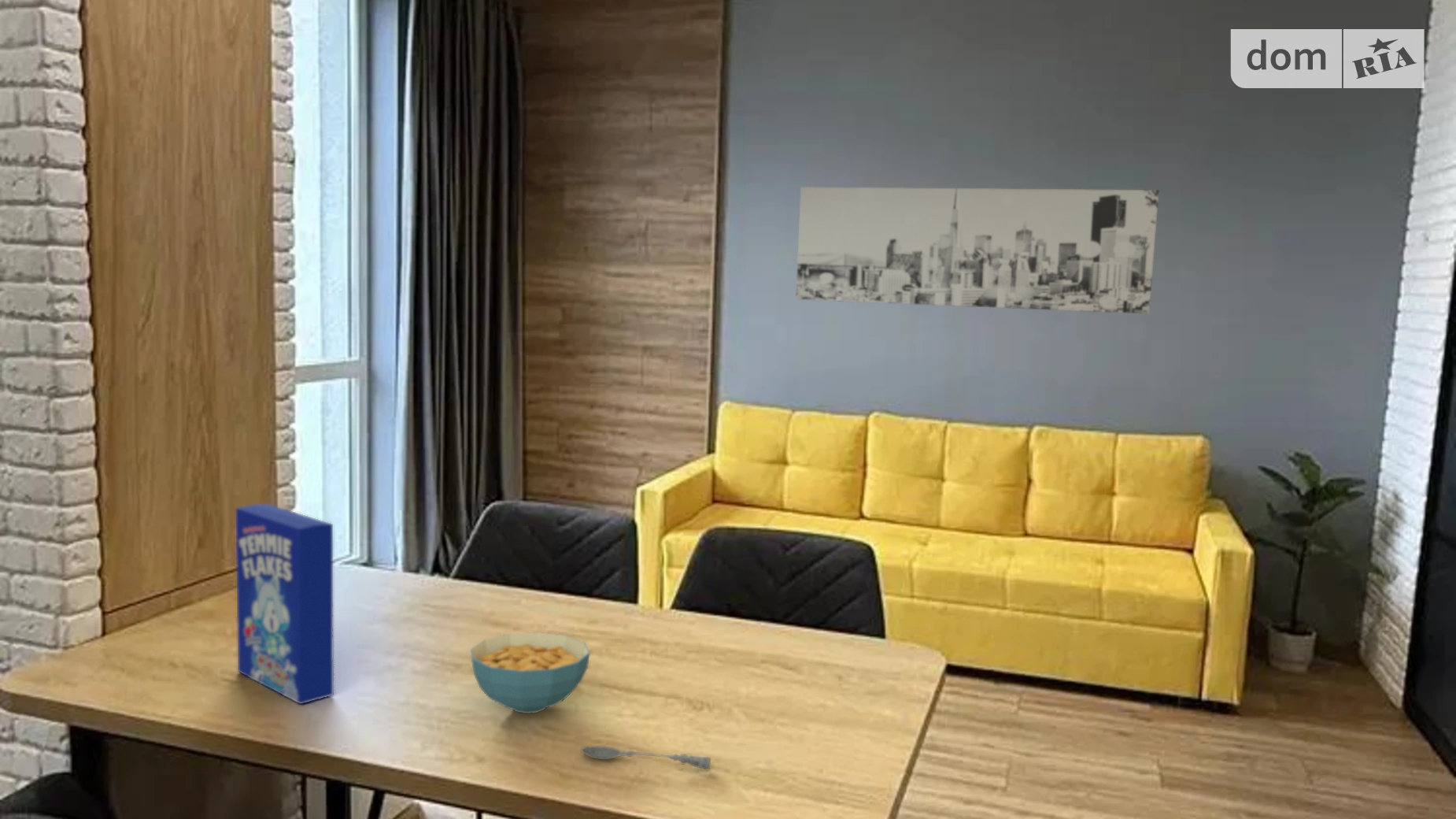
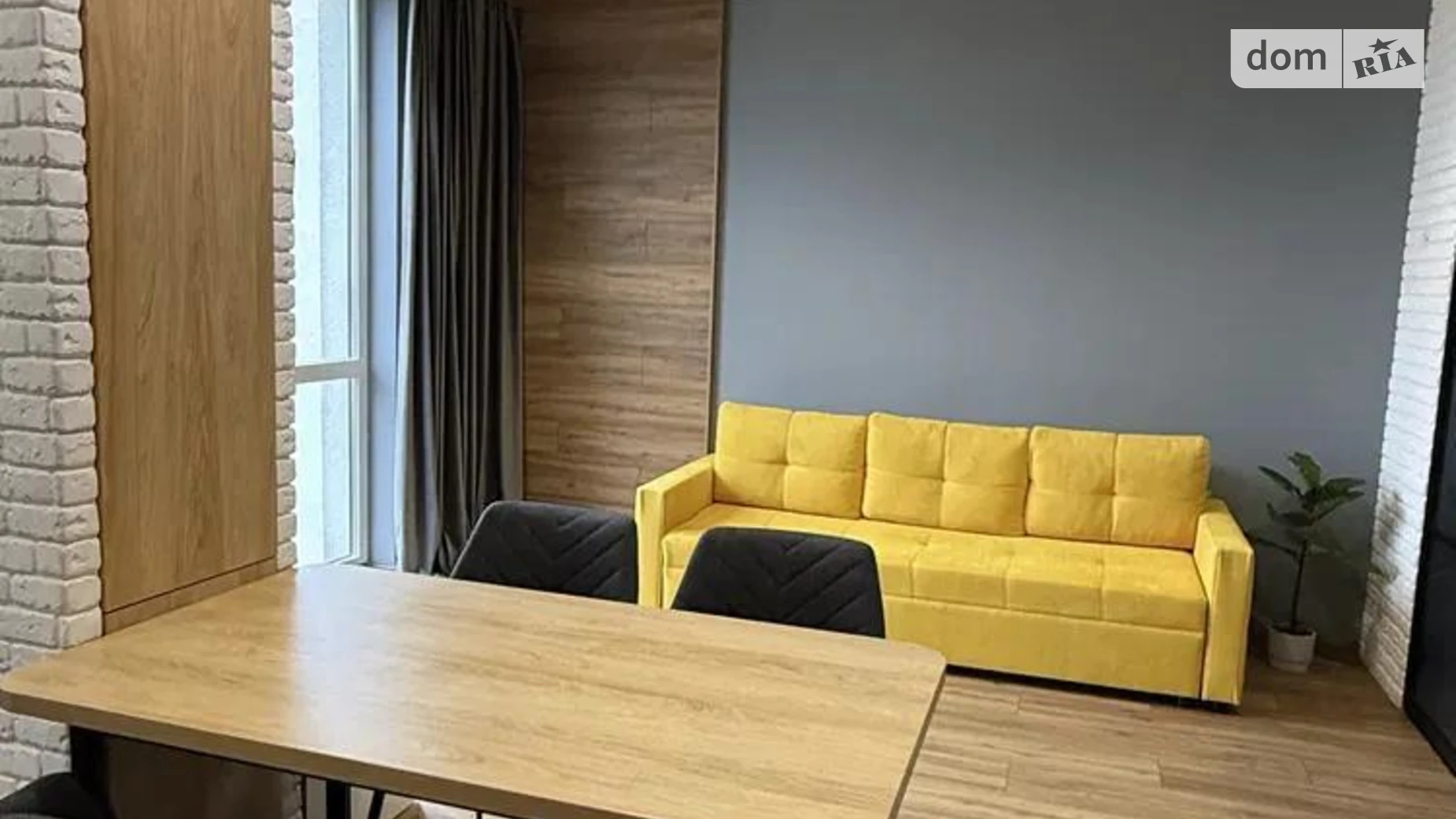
- wall art (968, 247)
- cereal box (283, 599)
- soupspoon (645, 754)
- cereal bowl (530, 679)
